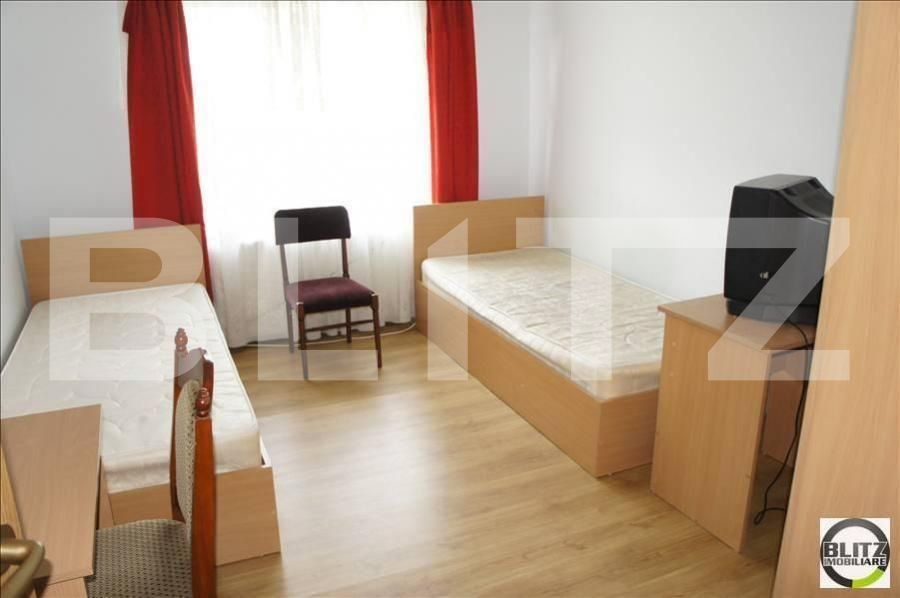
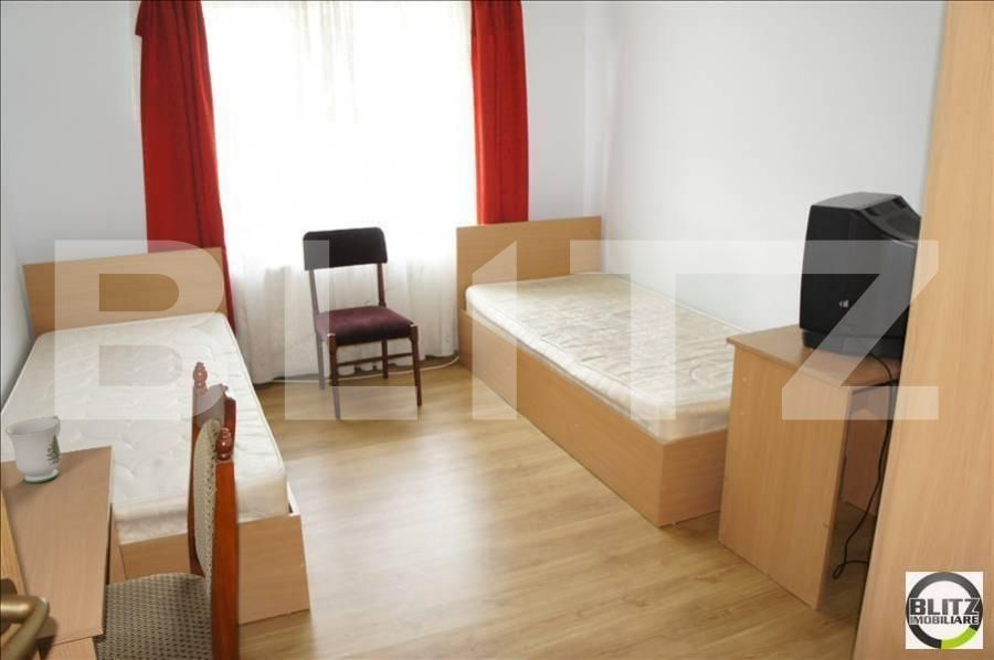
+ mug (42, 448)
